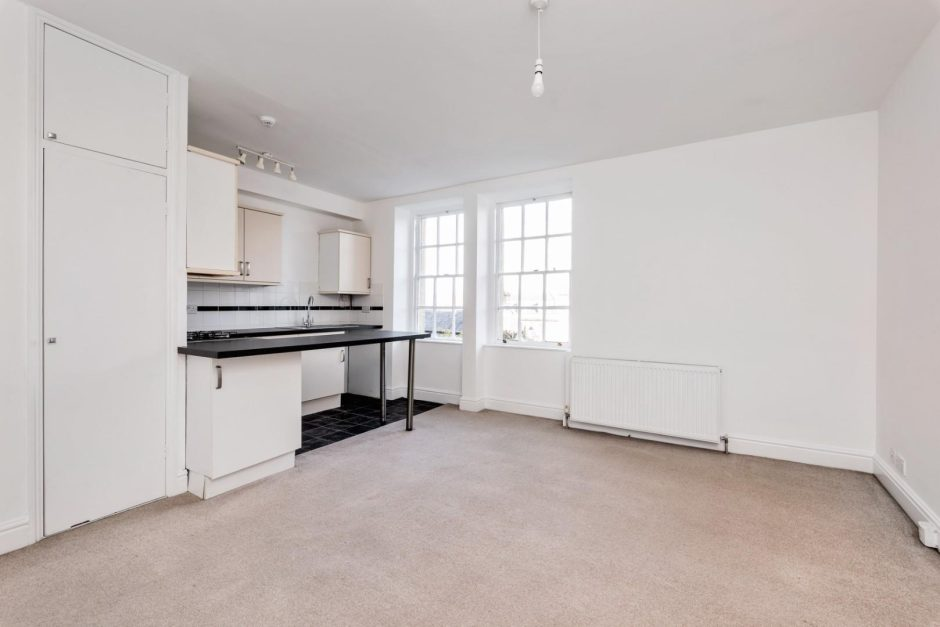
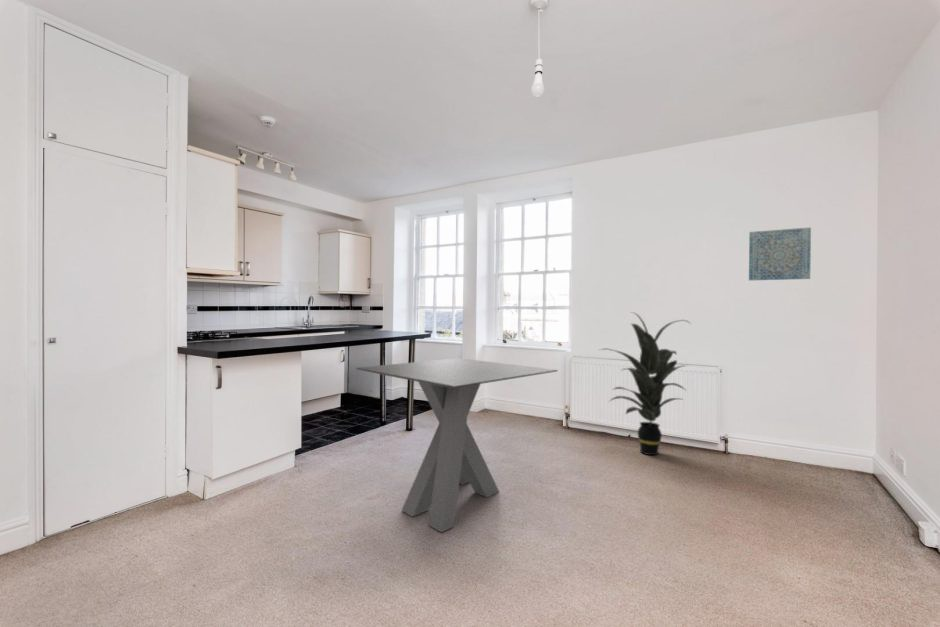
+ indoor plant (645, 381)
+ wall art (778, 254)
+ dining table (456, 435)
